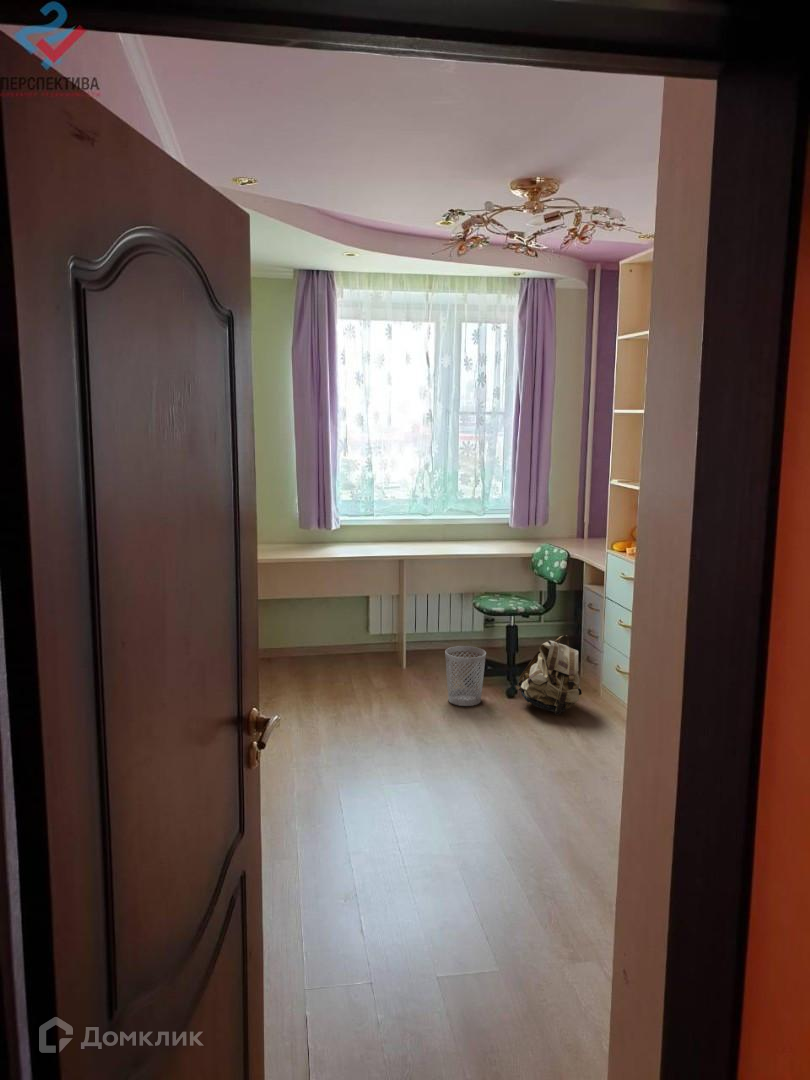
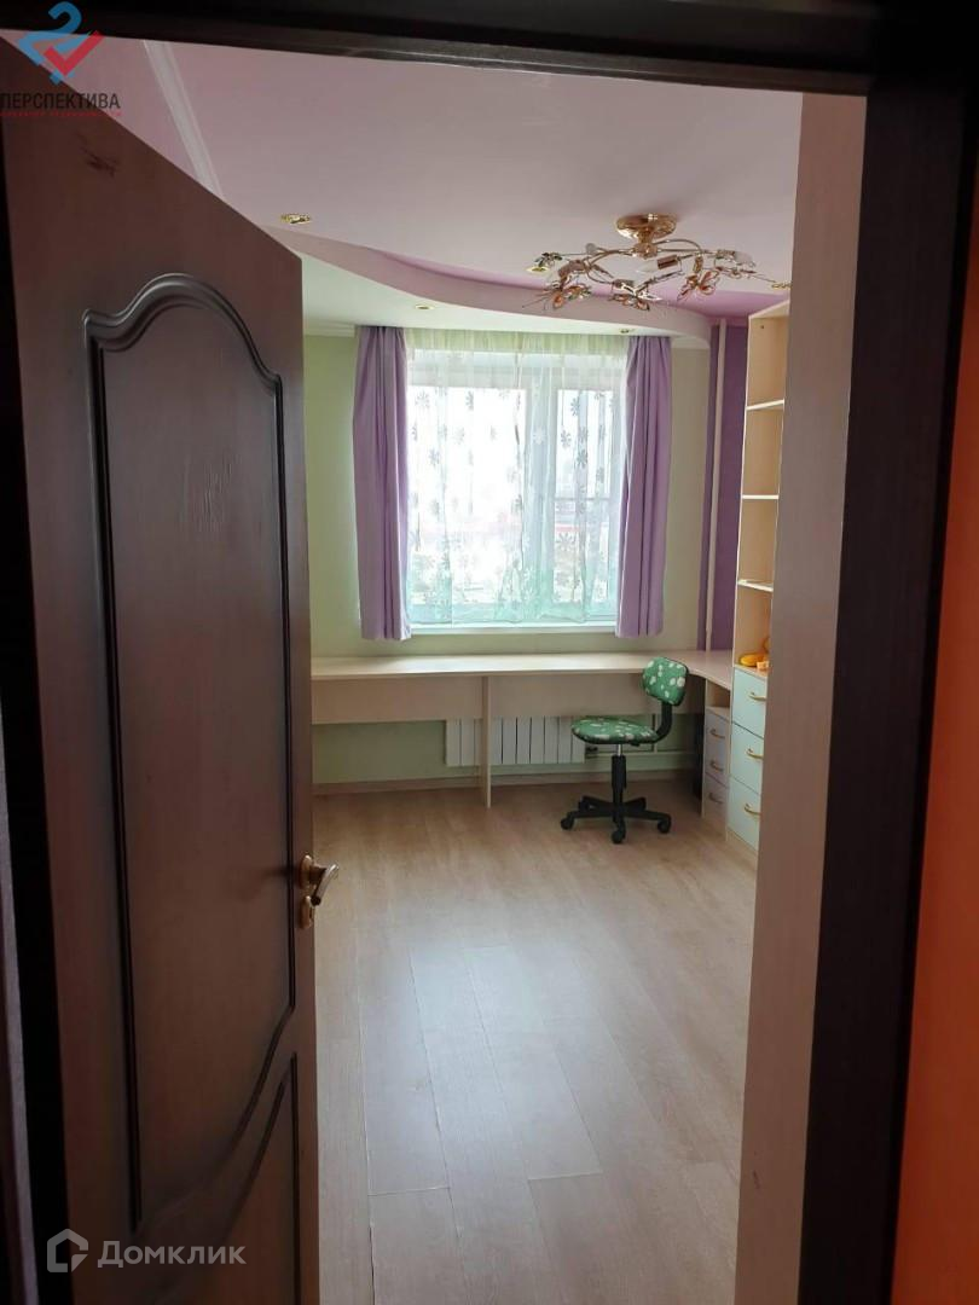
- backpack (548, 672)
- wastebasket (465, 676)
